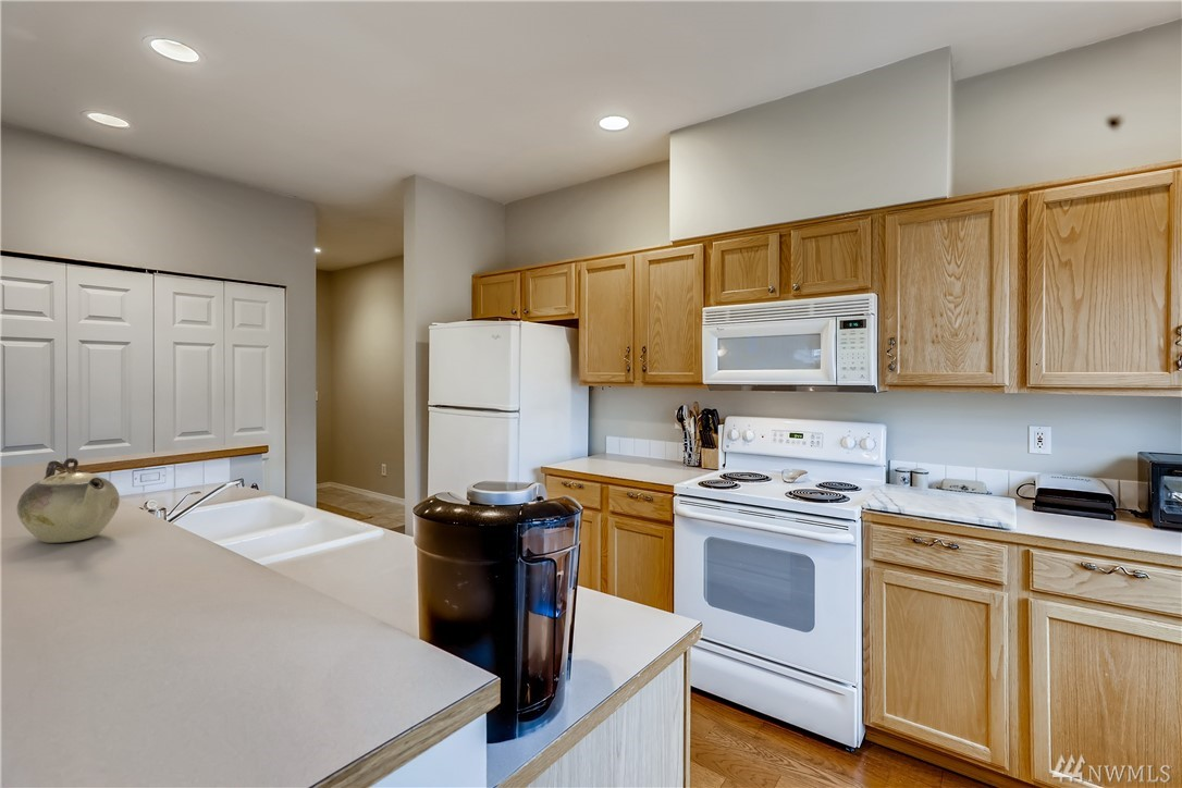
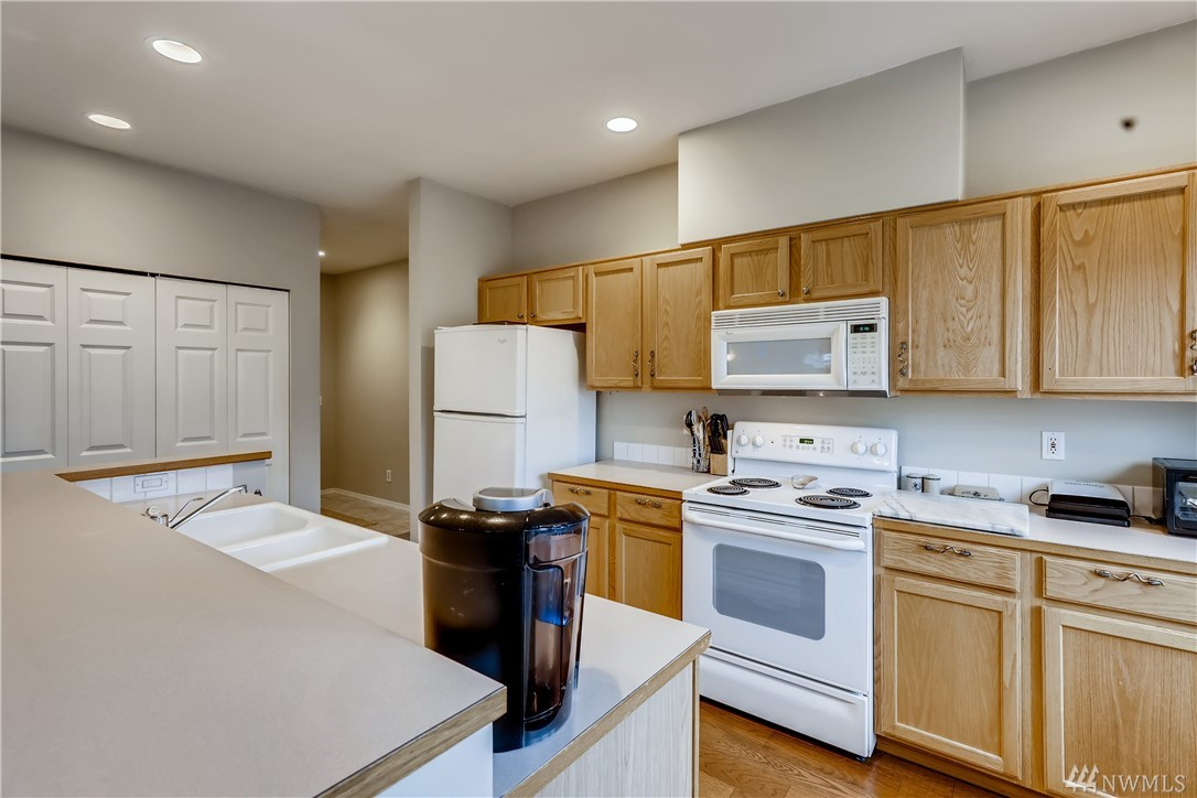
- teapot (73, 497)
